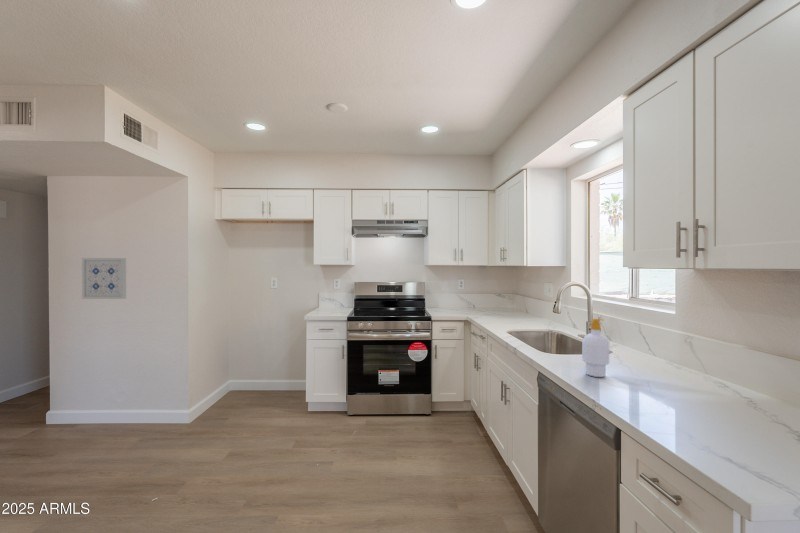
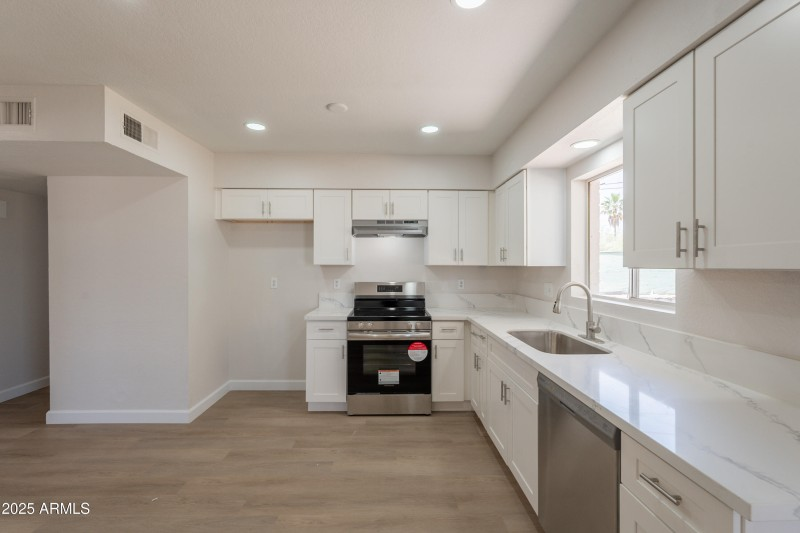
- wall art (104, 278)
- soap bottle (595, 346)
